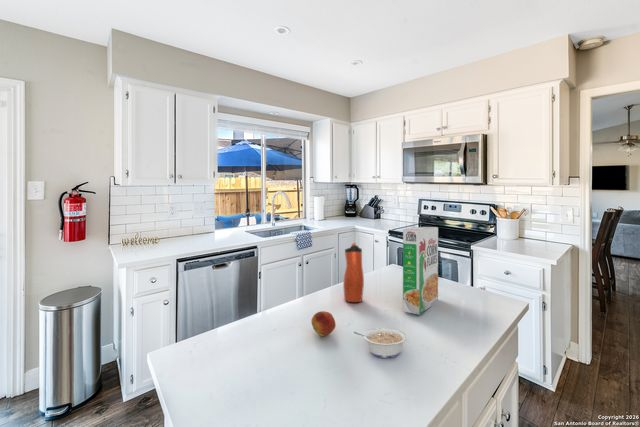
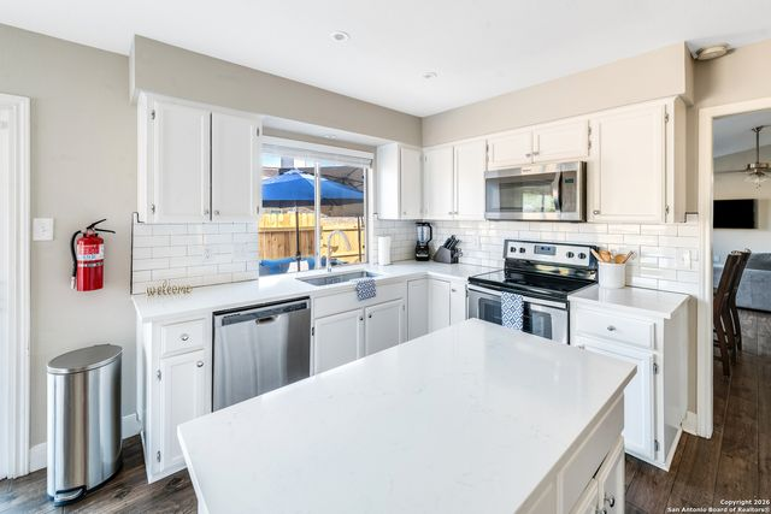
- water bottle (353, 271)
- cereal box (421, 267)
- fruit (323, 323)
- legume (383, 342)
